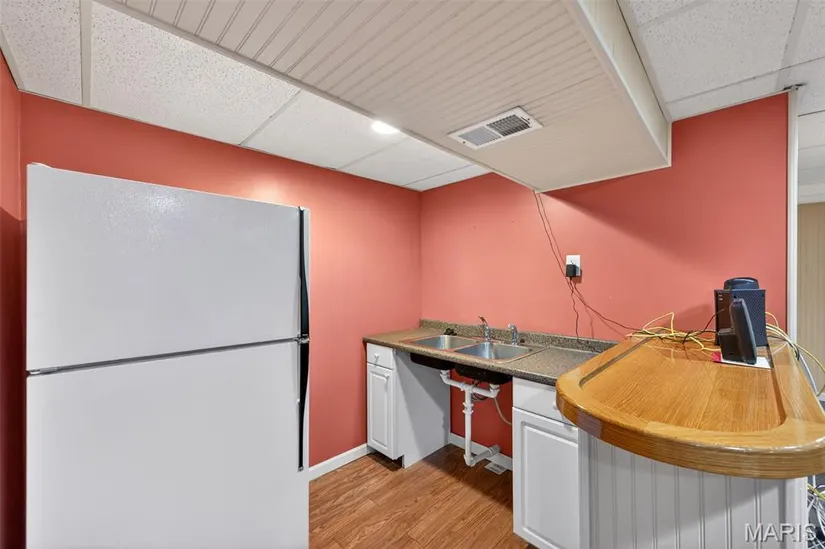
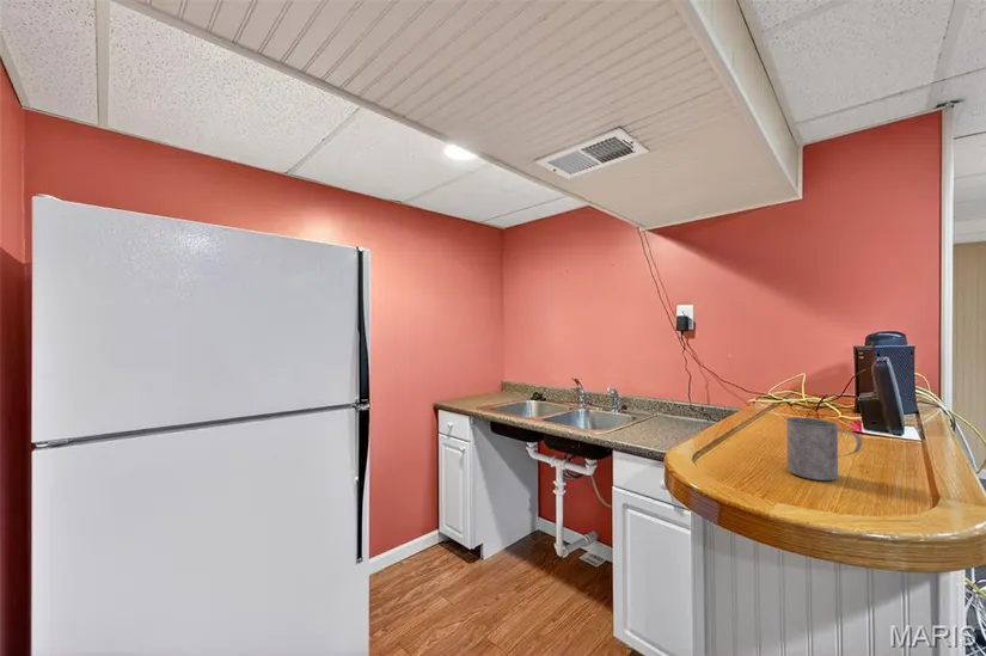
+ mug (822, 450)
